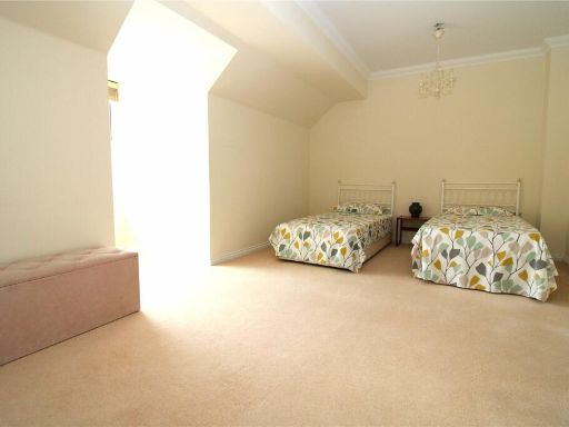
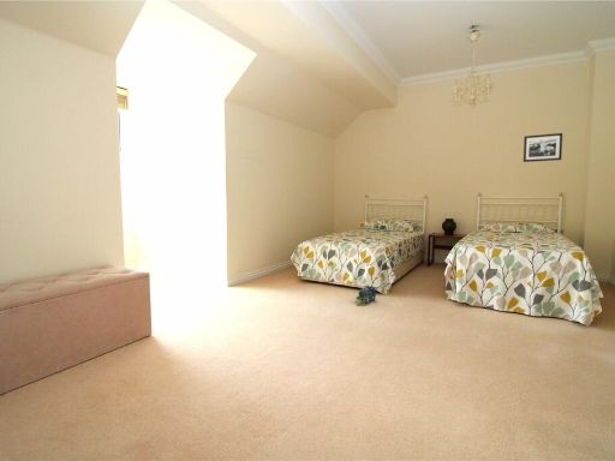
+ picture frame (542, 148)
+ toy train (365, 294)
